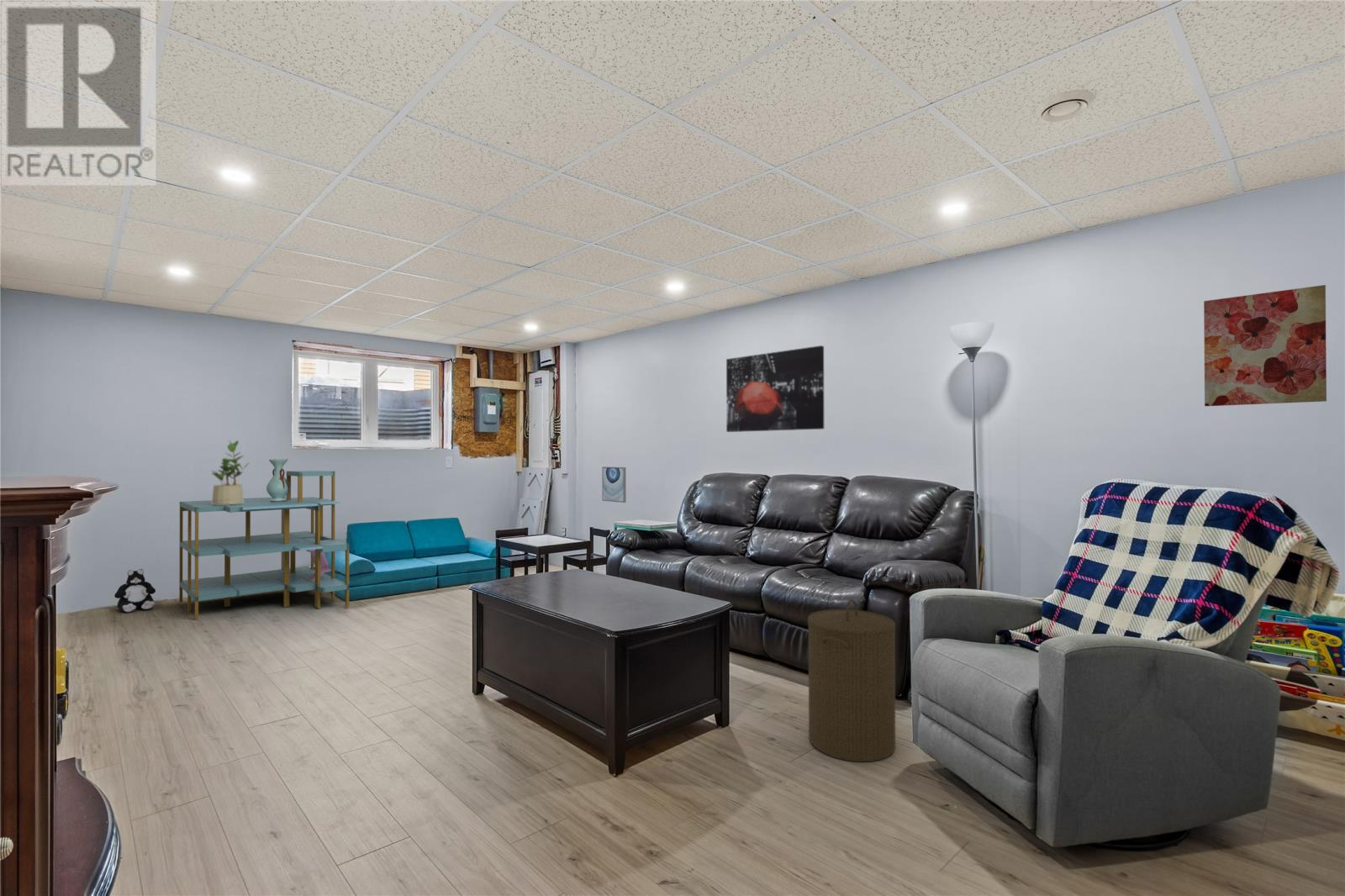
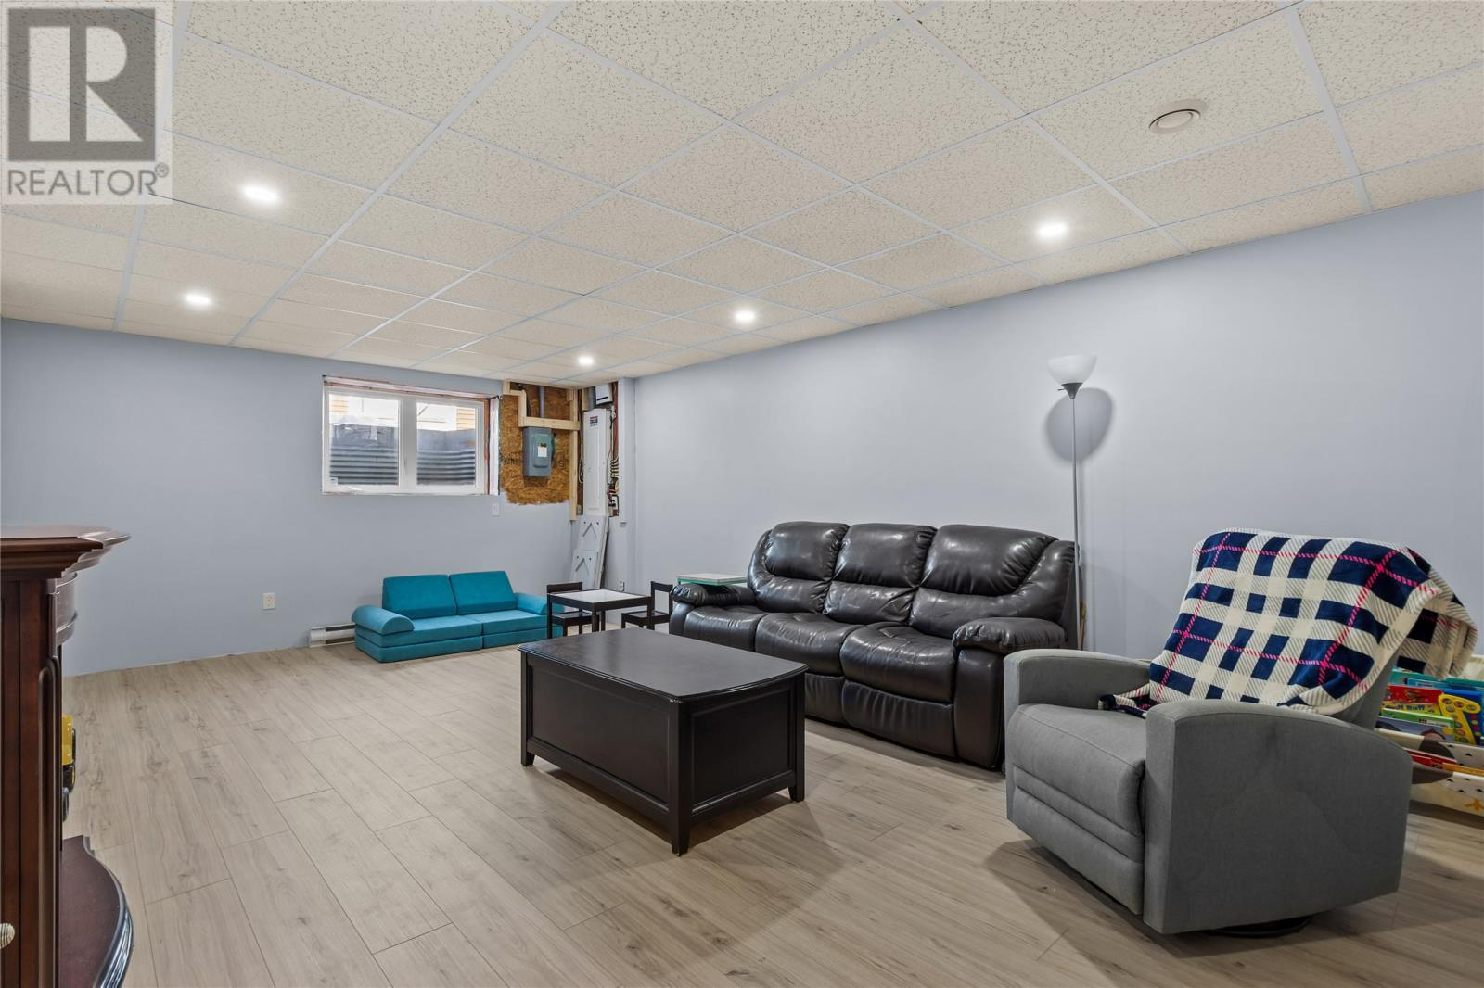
- plush toy (135, 589)
- wall art (772, 392)
- decorative vase (278, 480)
- laundry hamper (851, 671)
- potted plant (226, 472)
- wall art (614, 484)
- wall art (1262, 349)
- shelving unit (261, 537)
